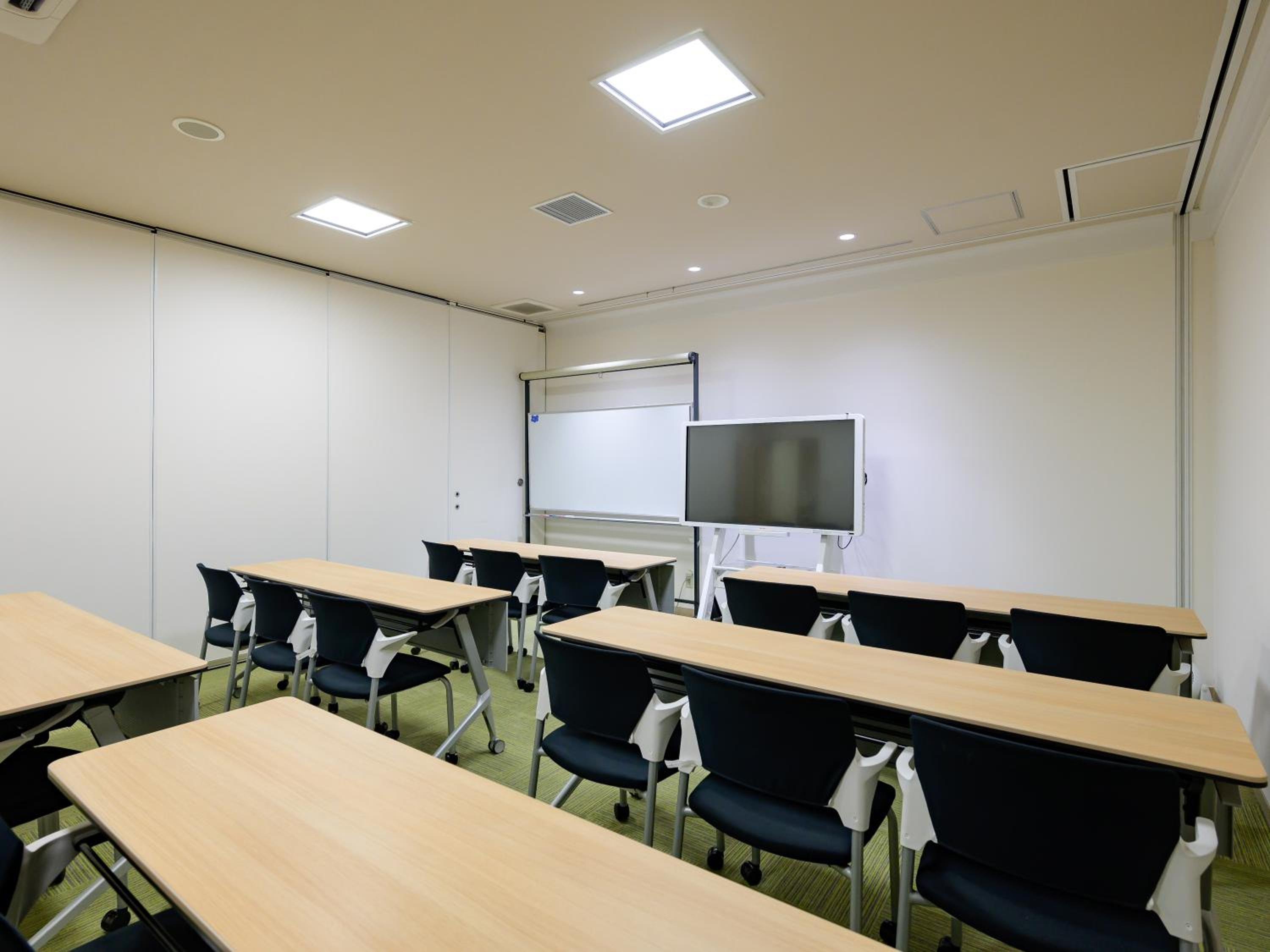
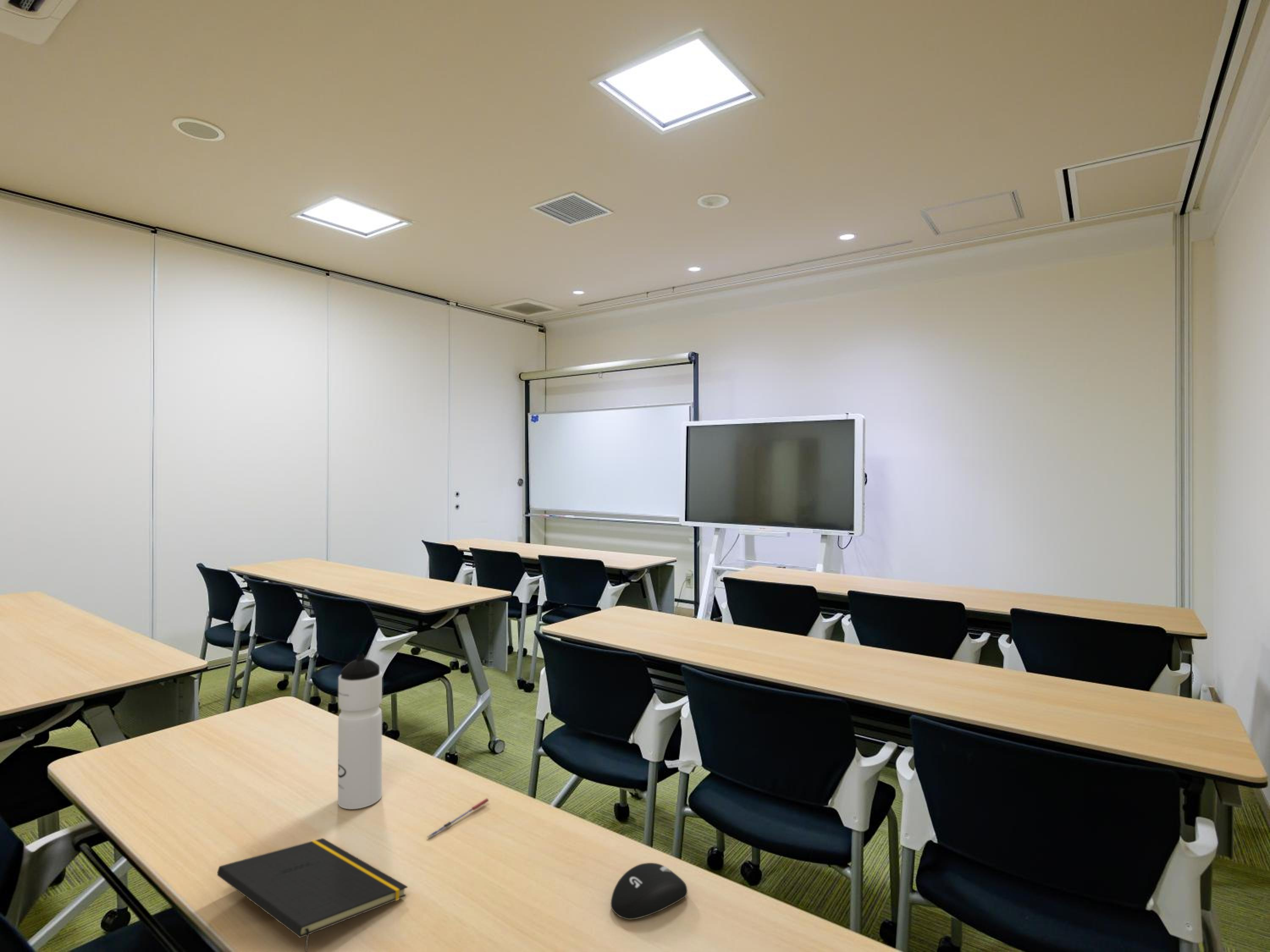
+ notepad (312, 881)
+ computer mouse (647, 886)
+ water bottle (360, 726)
+ pen (459, 817)
